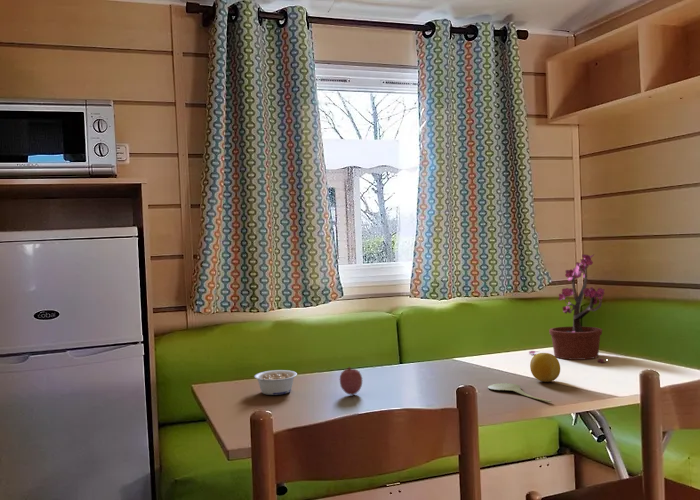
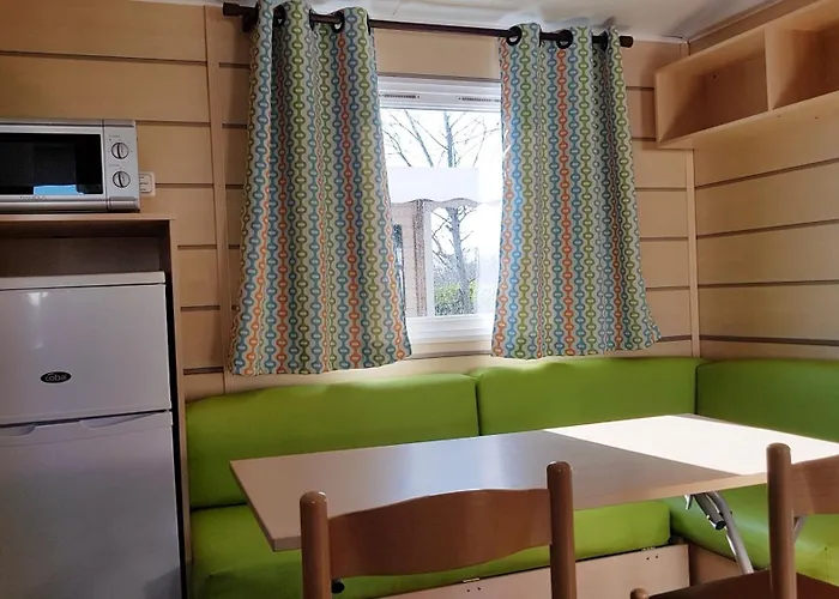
- fruit (545, 367)
- potted plant (568, 305)
- fruit (350, 380)
- spoon (520, 391)
- legume (276, 381)
